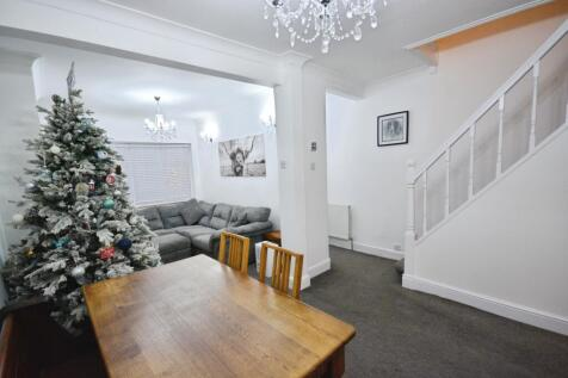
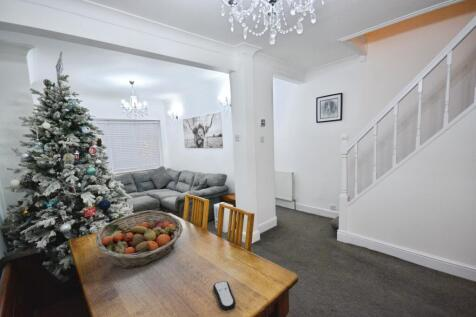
+ fruit basket (143, 236)
+ remote control (224, 294)
